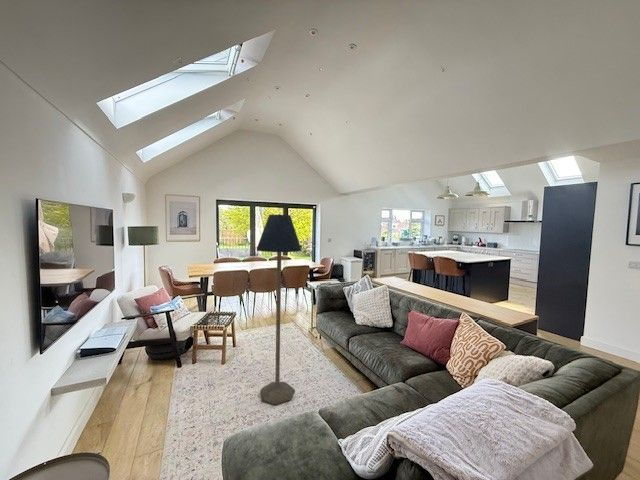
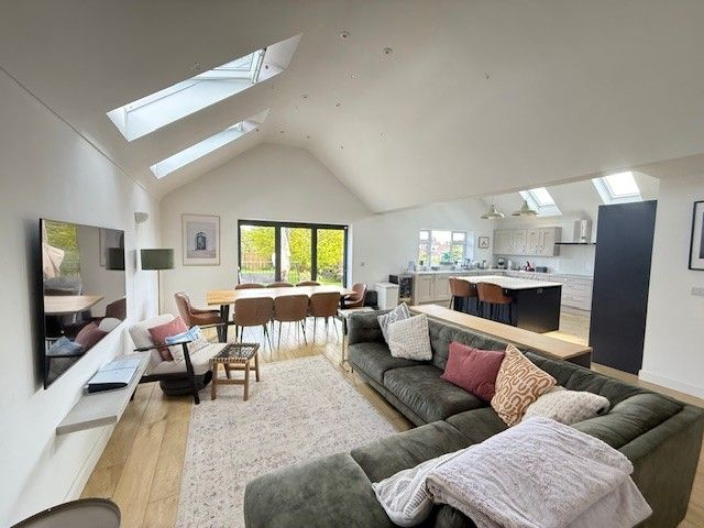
- floor lamp (278, 305)
